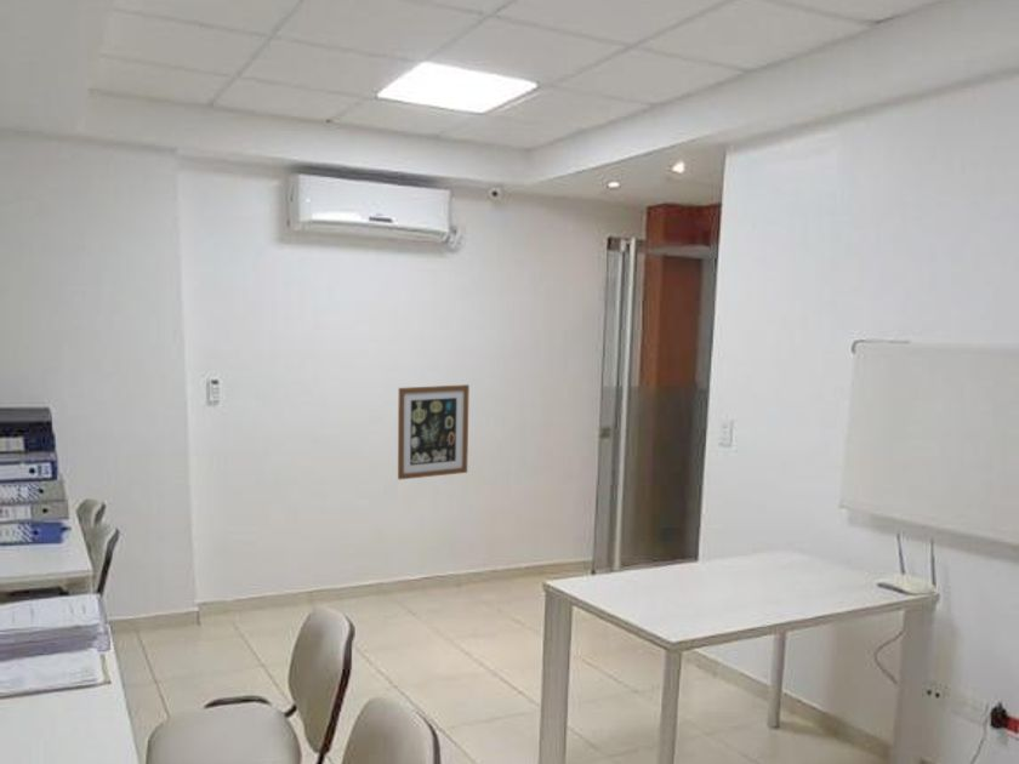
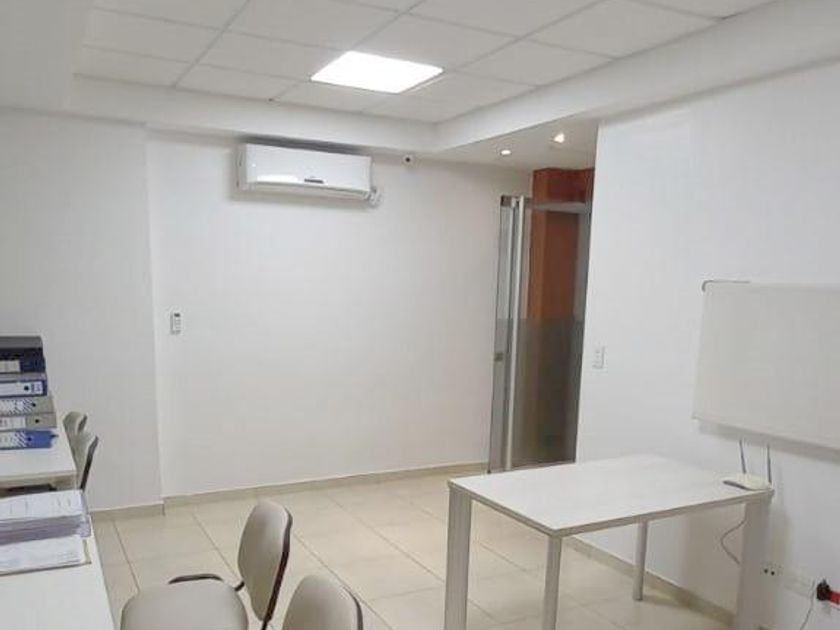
- wall art (433, 431)
